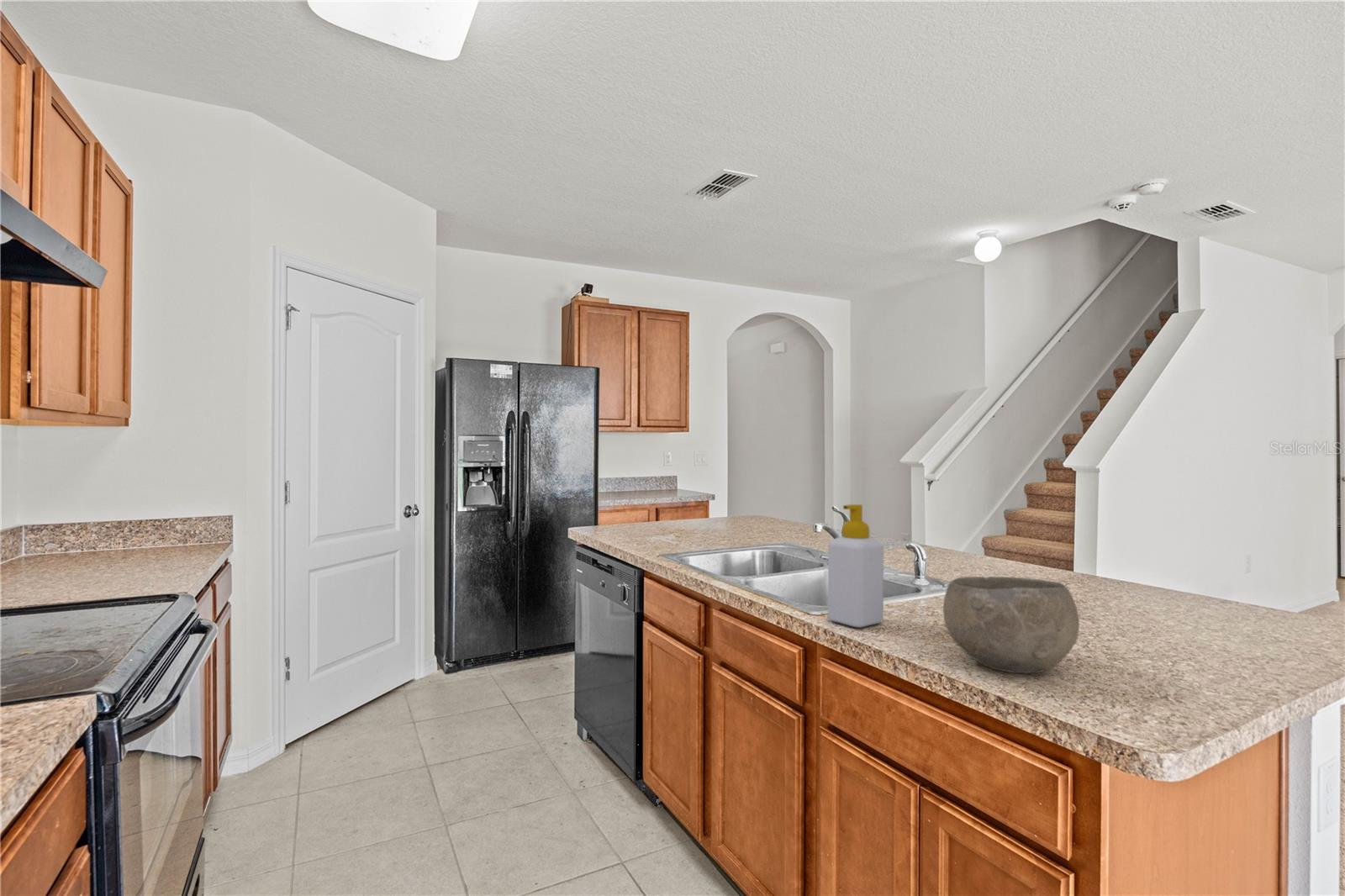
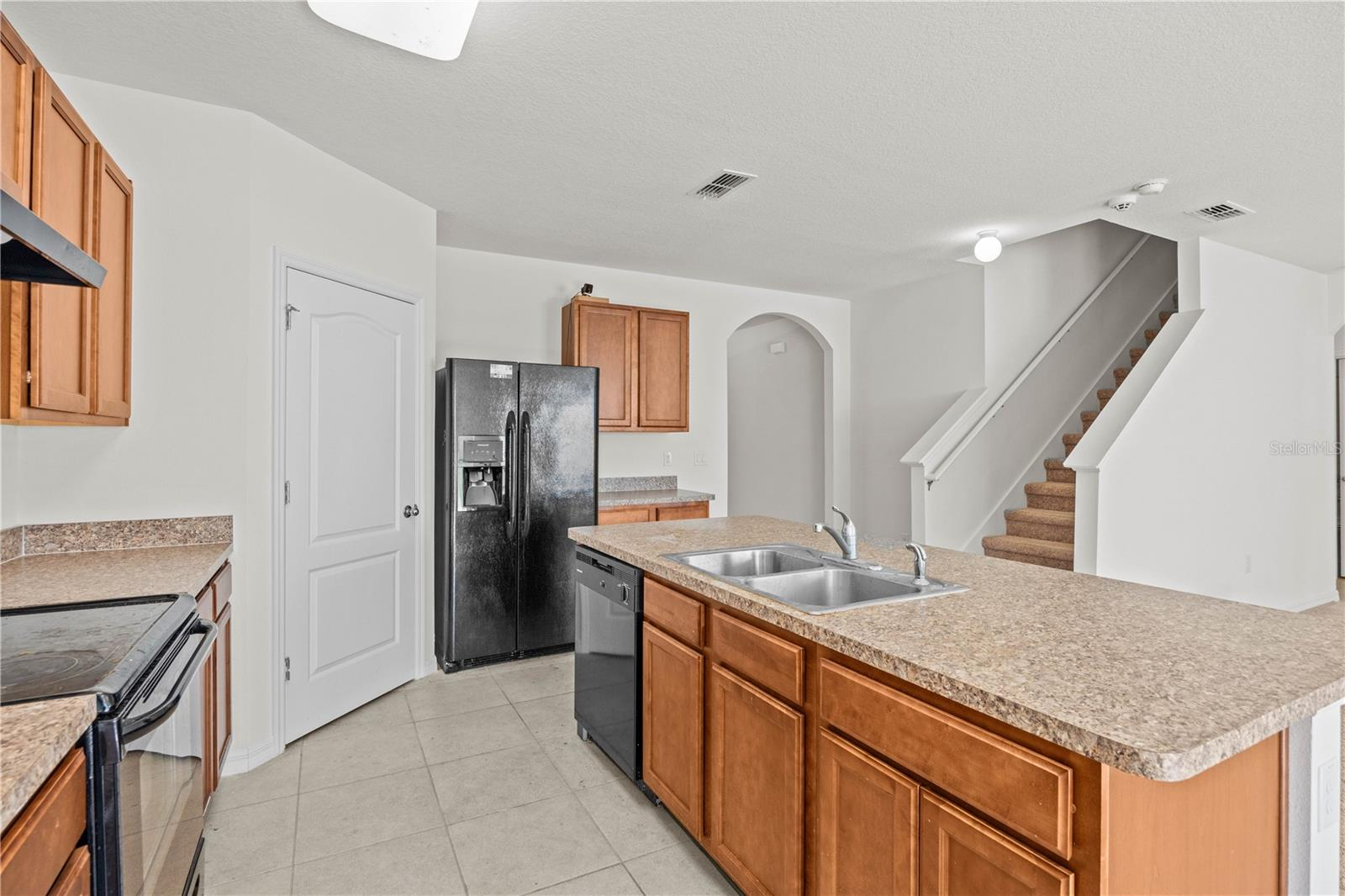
- soap bottle (855, 563)
- bowl (1008, 621)
